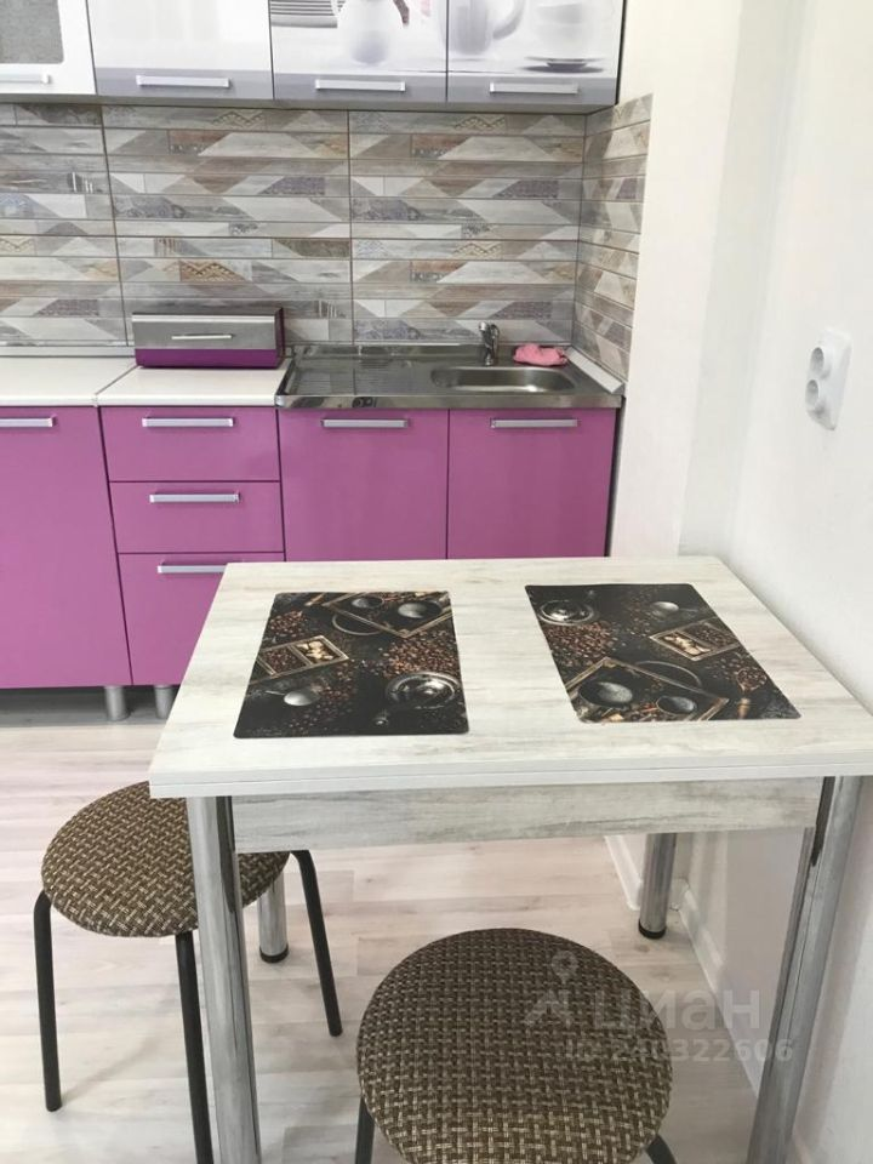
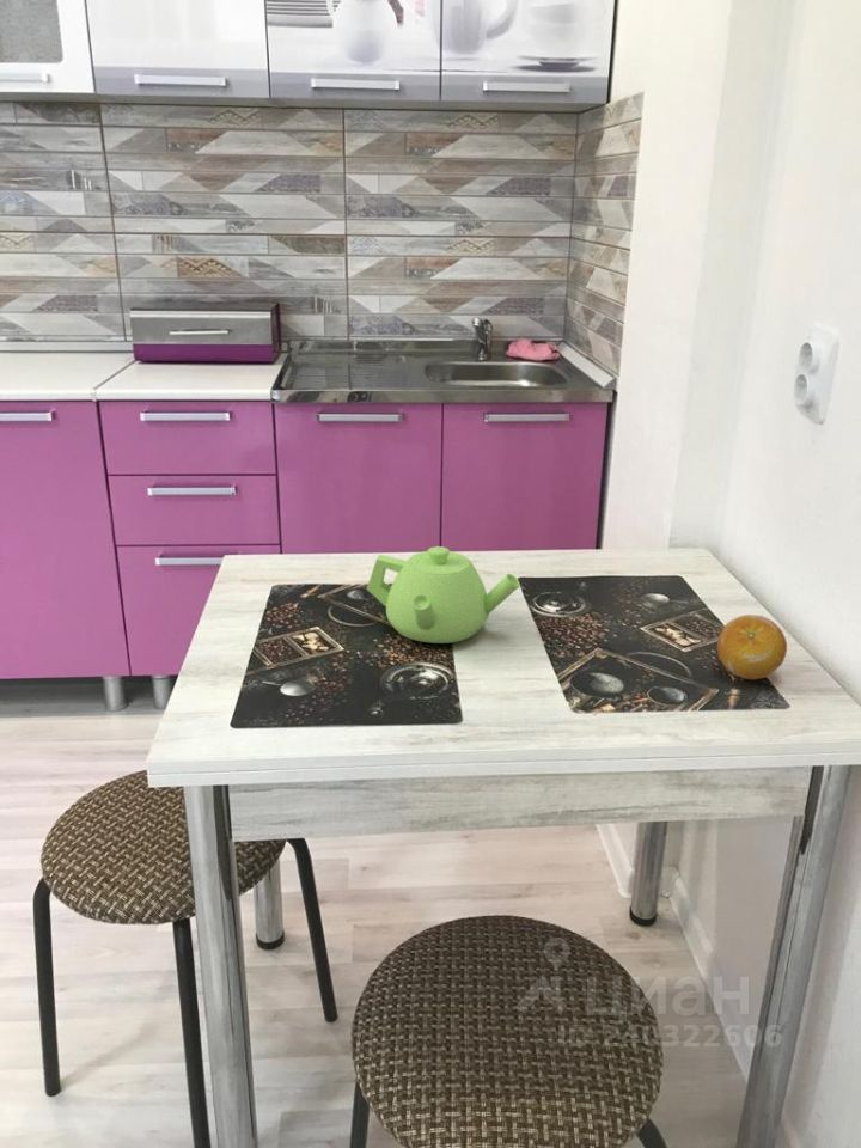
+ teapot (439, 594)
+ fruit (751, 646)
